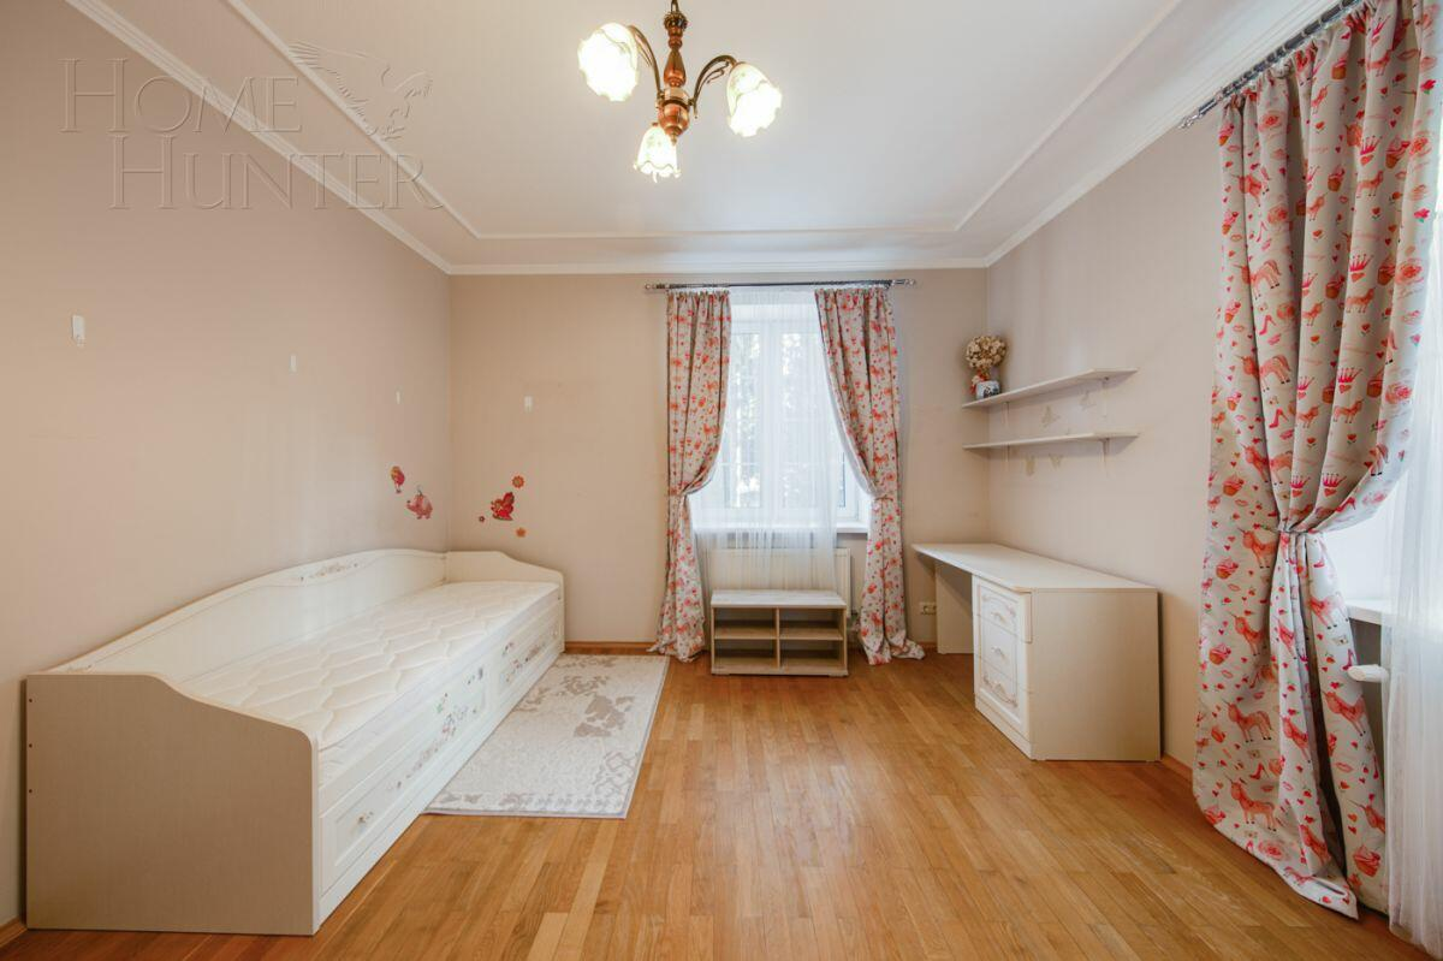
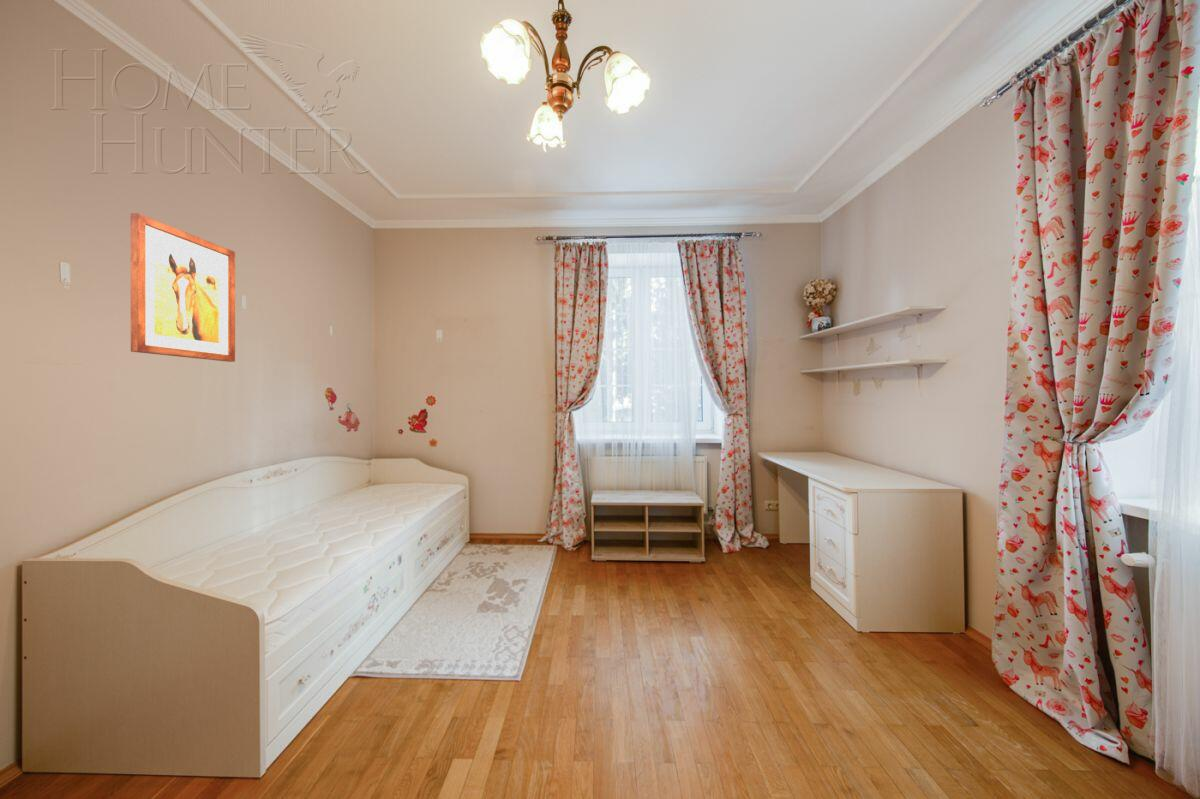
+ wall art (188, 296)
